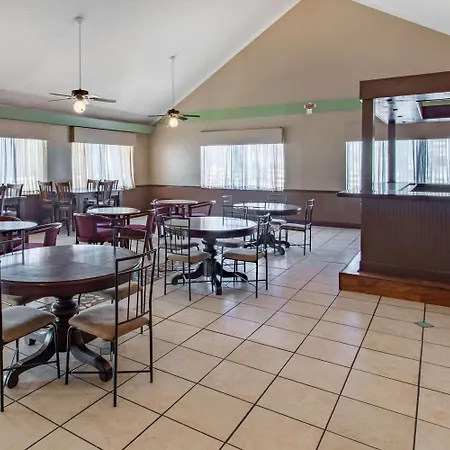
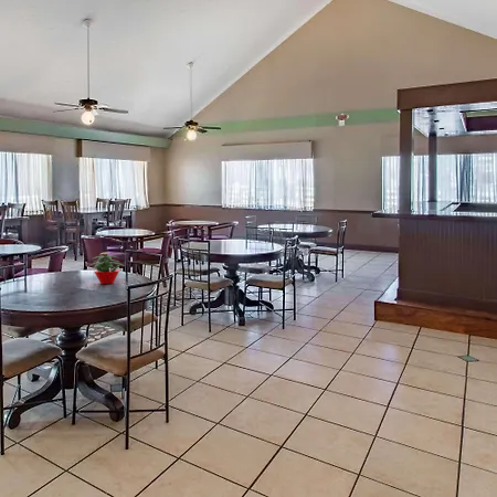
+ potted flower (106, 267)
